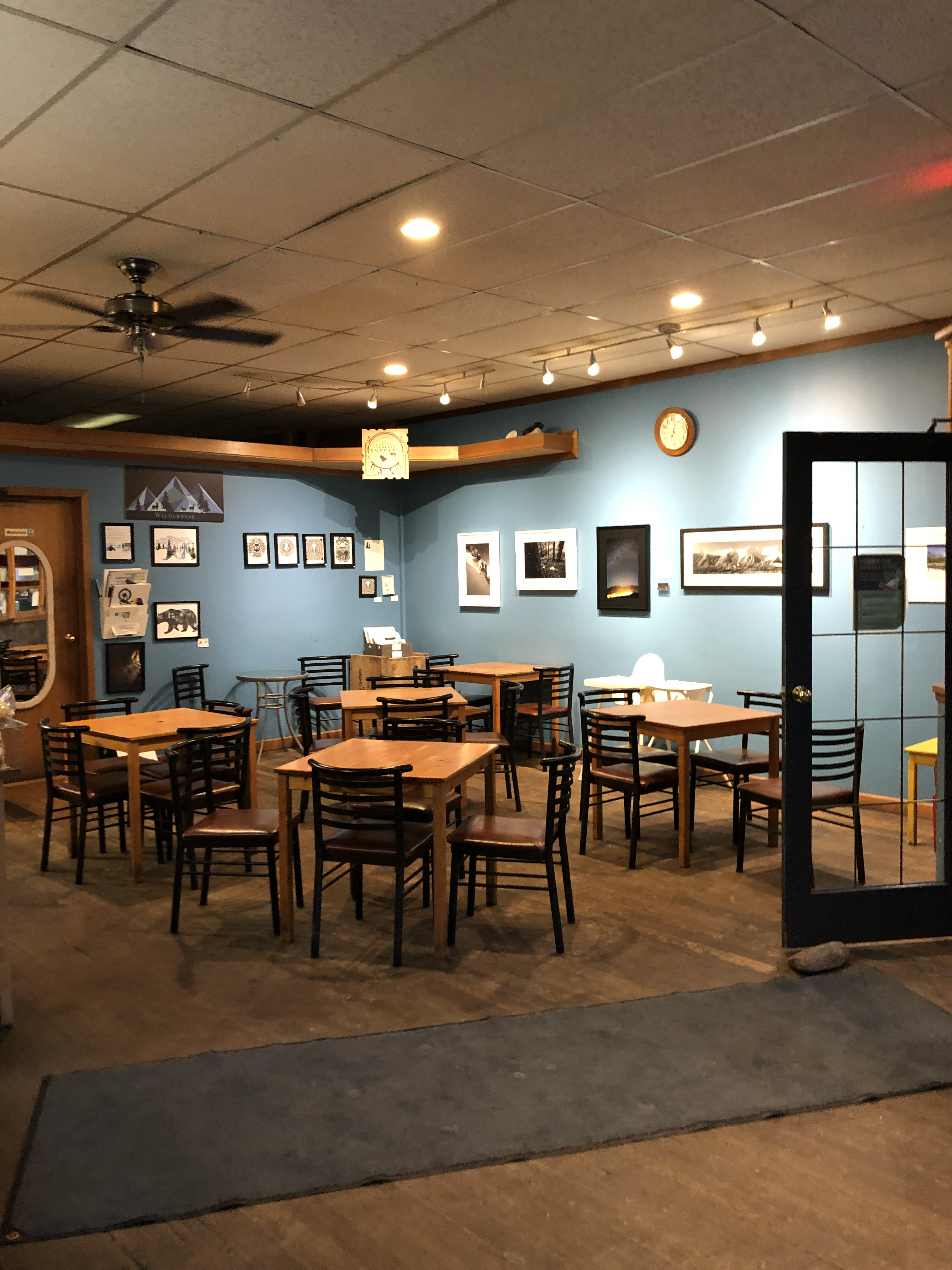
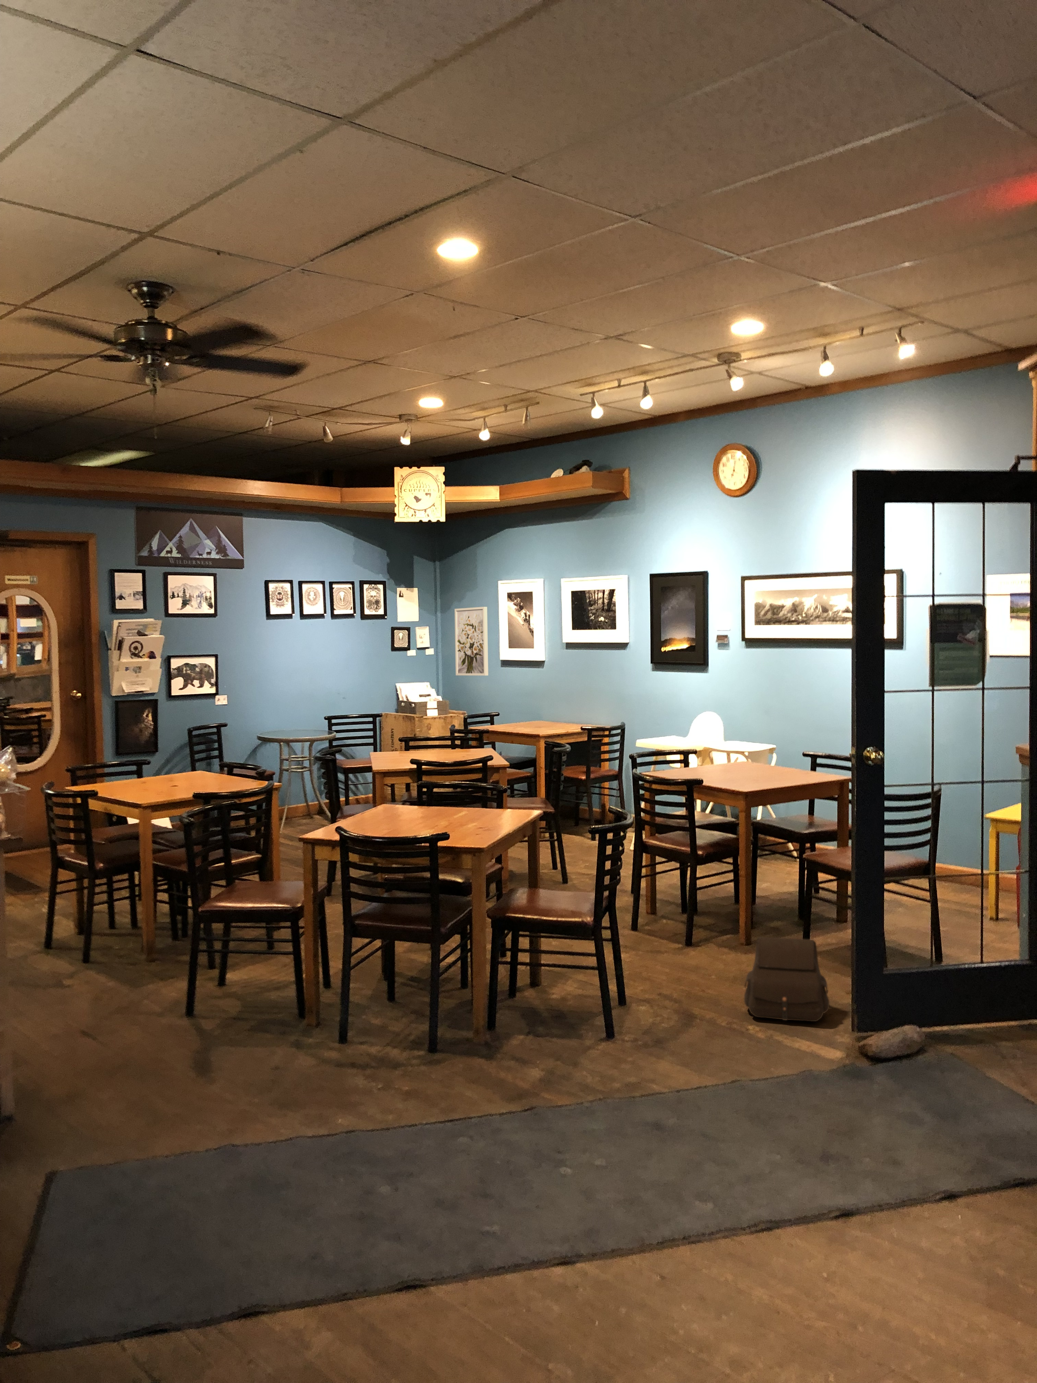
+ wall art (472, 641)
+ satchel (786, 976)
